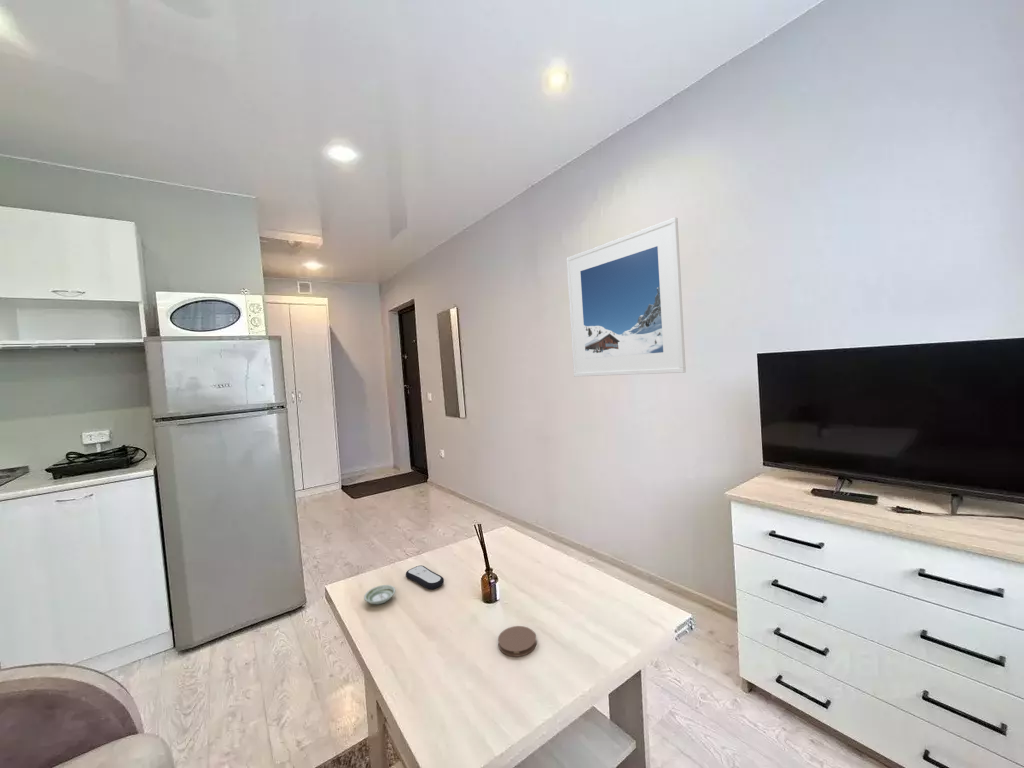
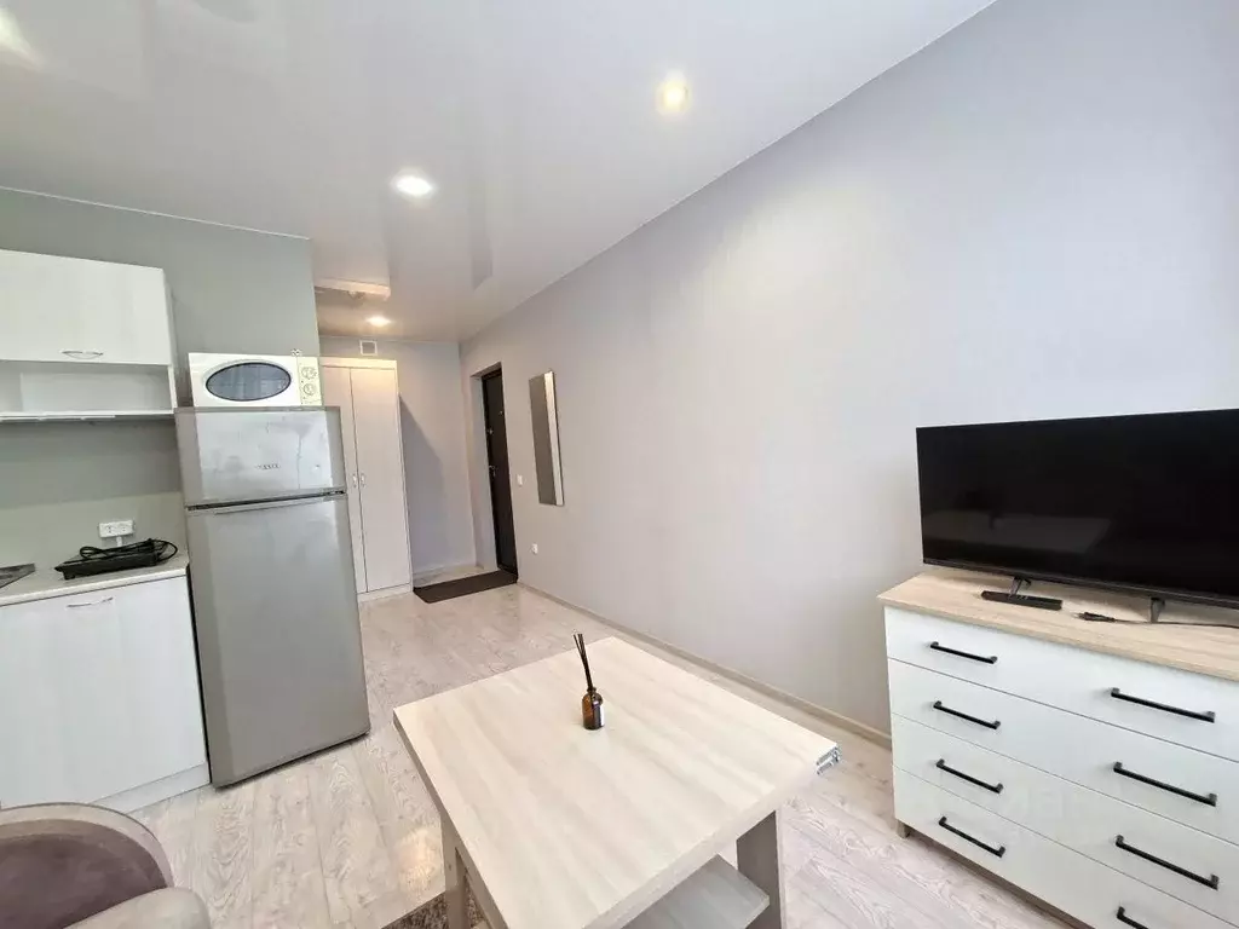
- saucer (380, 596)
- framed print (618, 308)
- coaster (517, 640)
- remote control (425, 576)
